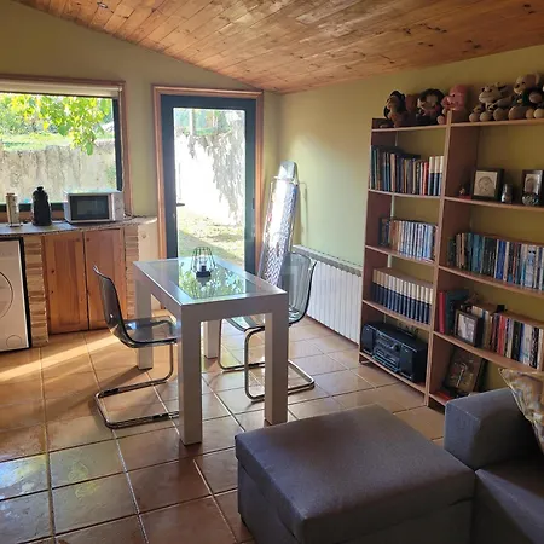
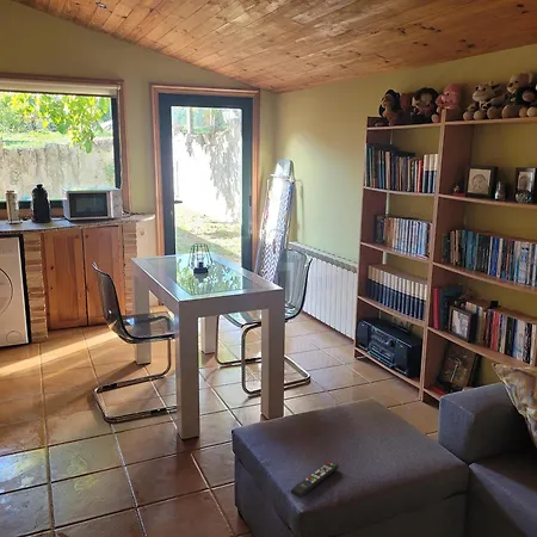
+ remote control (315, 479)
